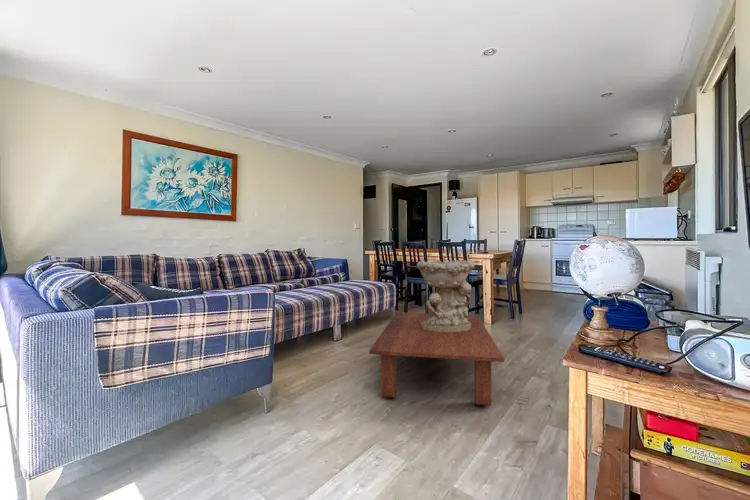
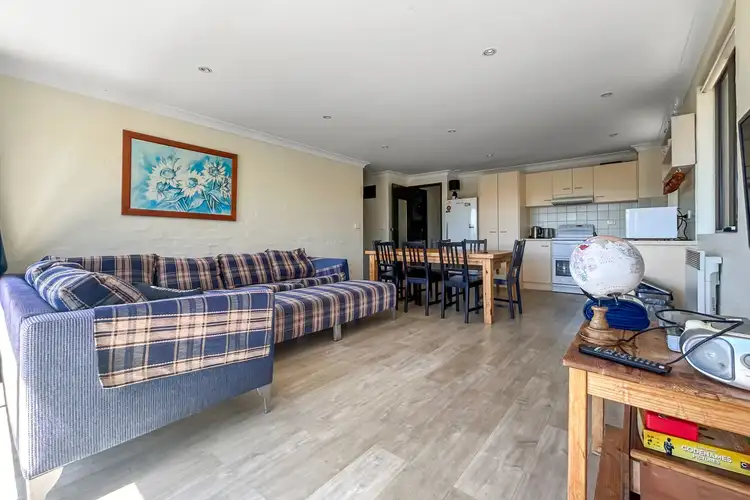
- decorative bowl (445, 293)
- coffee table (435, 348)
